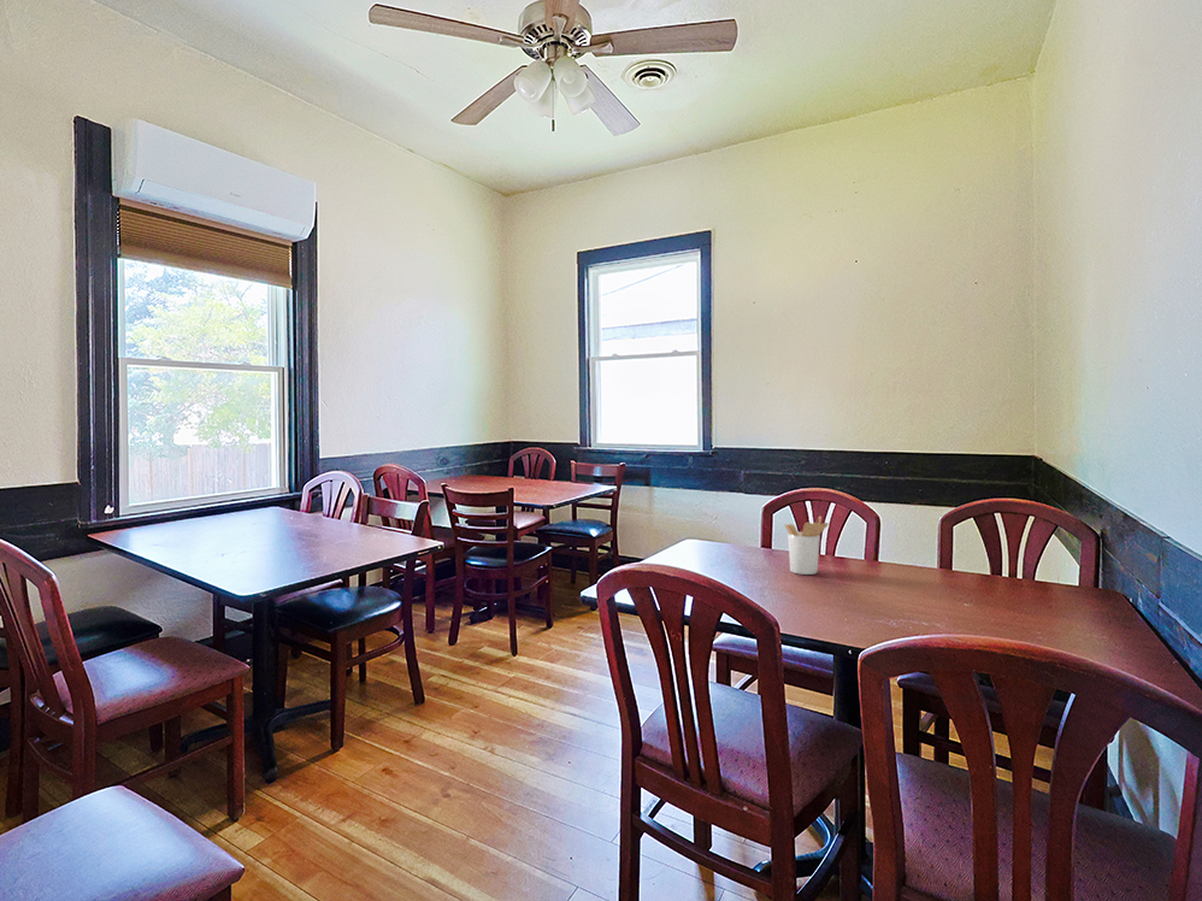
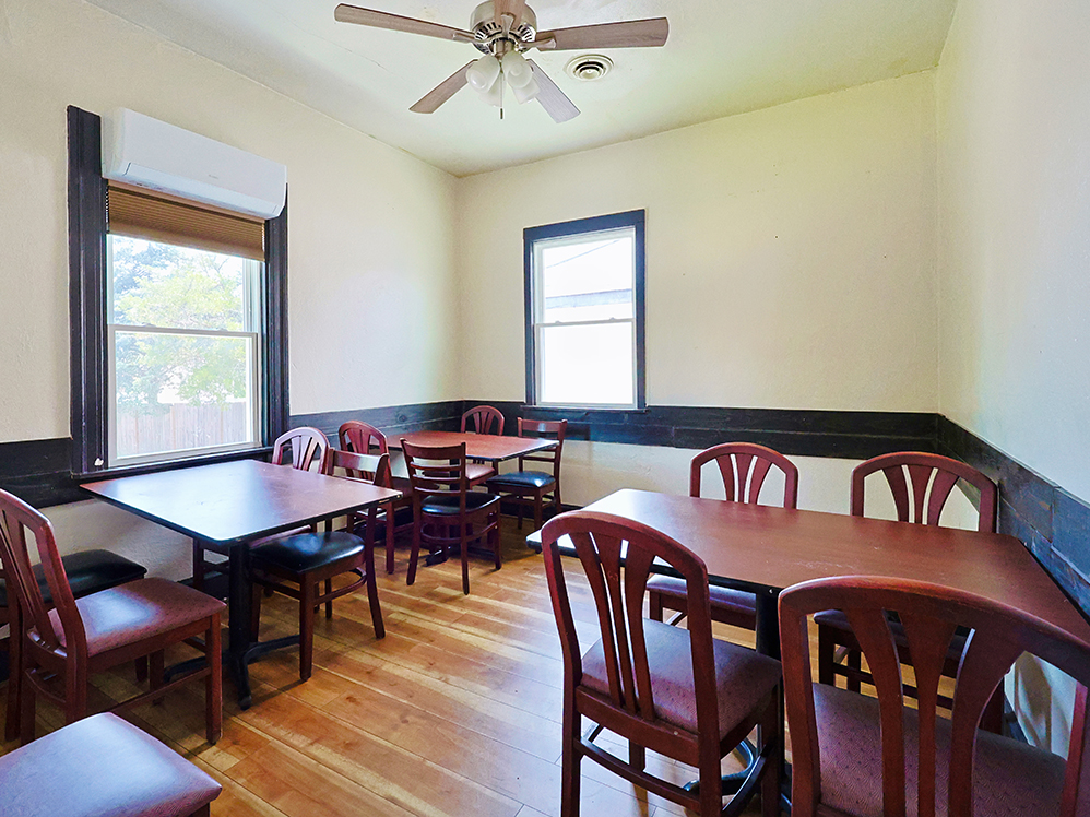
- utensil holder (807, 544)
